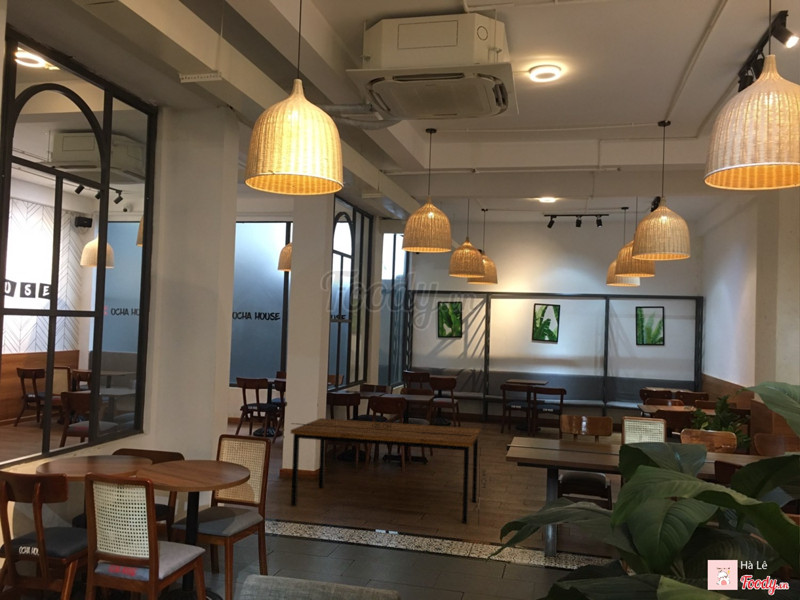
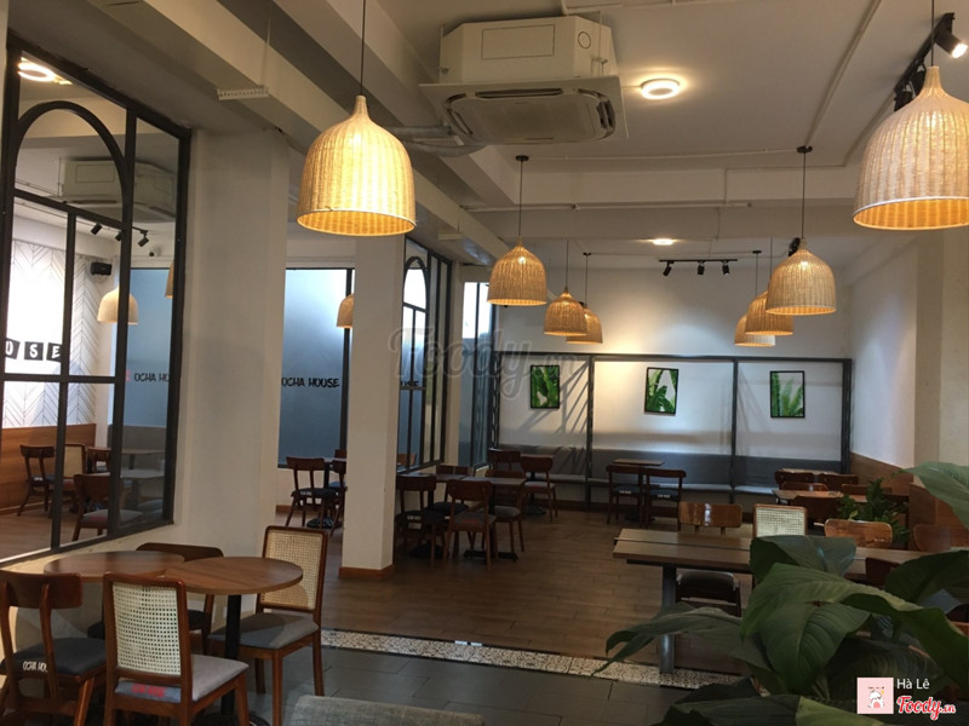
- dining table (397, 445)
